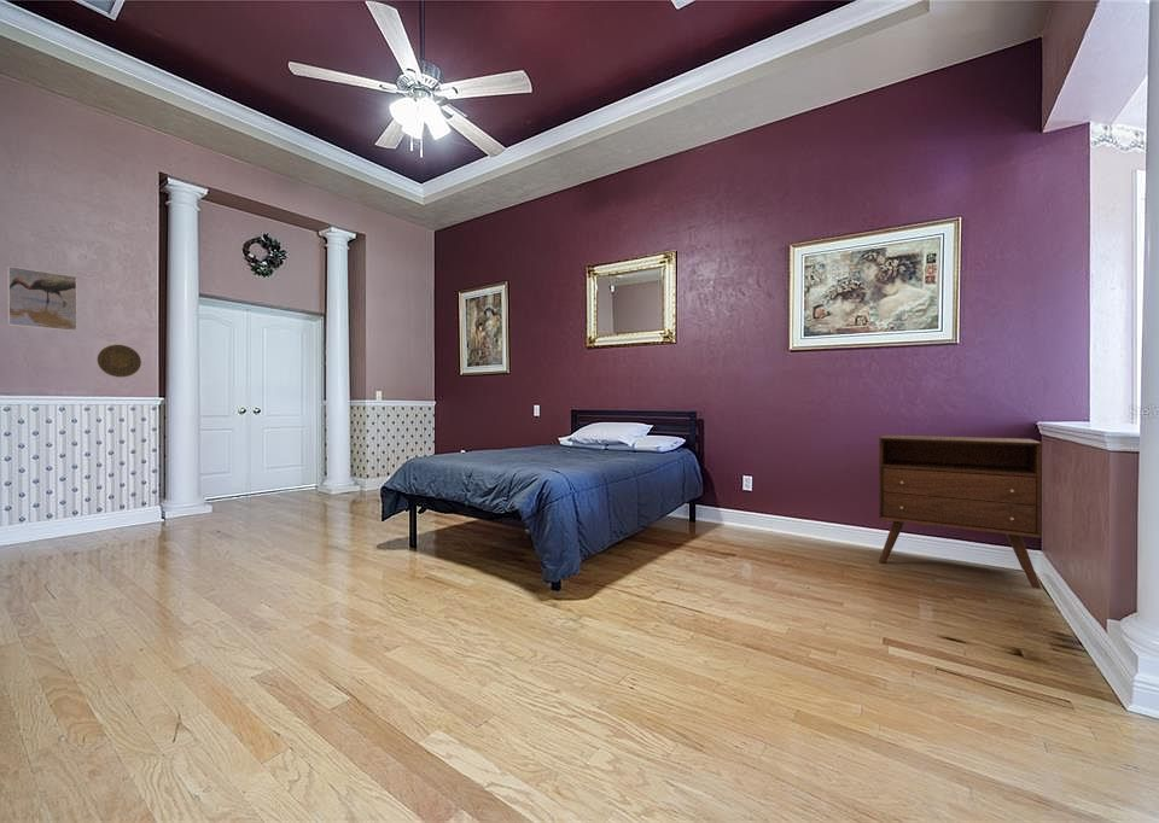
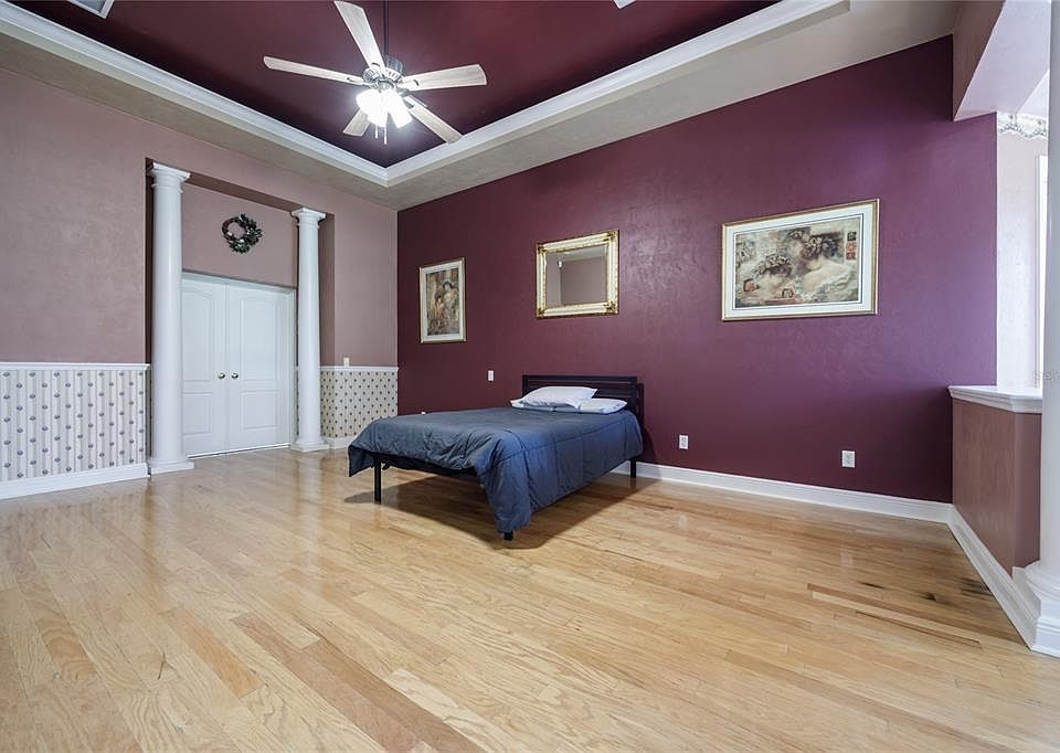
- cabinet (953, 502)
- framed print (43, 299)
- decorative plate (120, 361)
